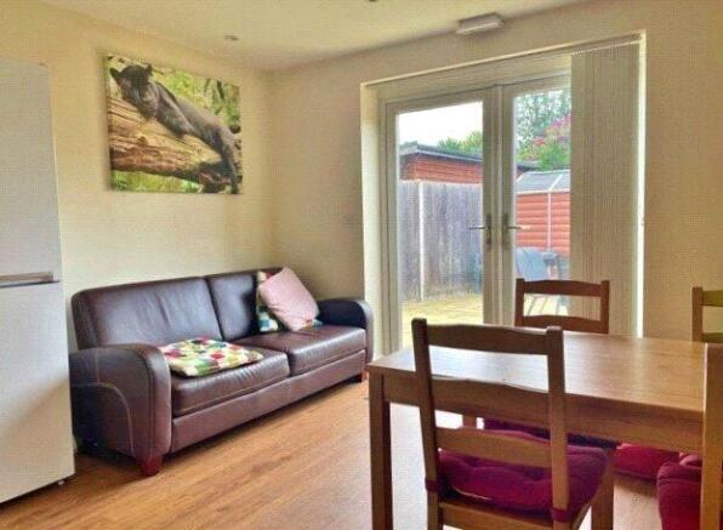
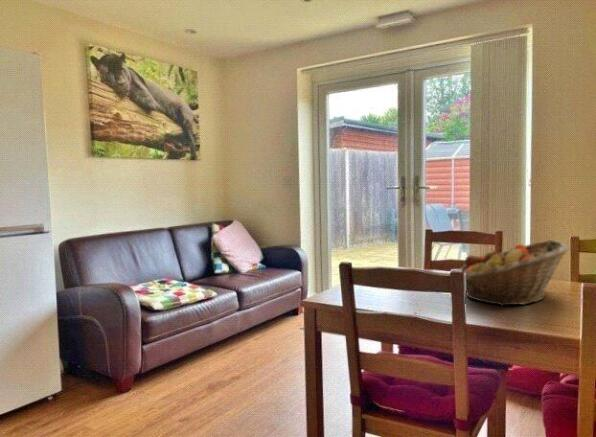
+ fruit basket (509, 268)
